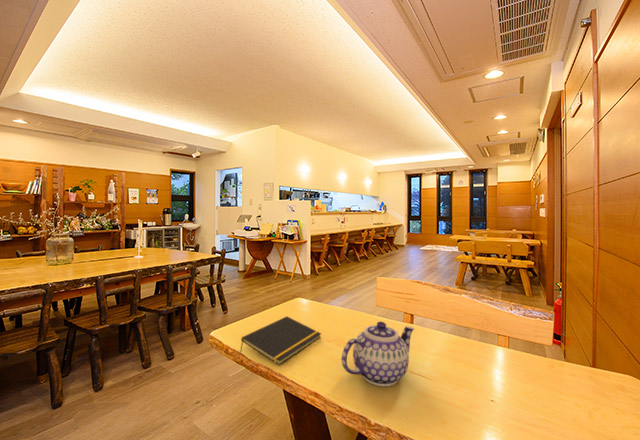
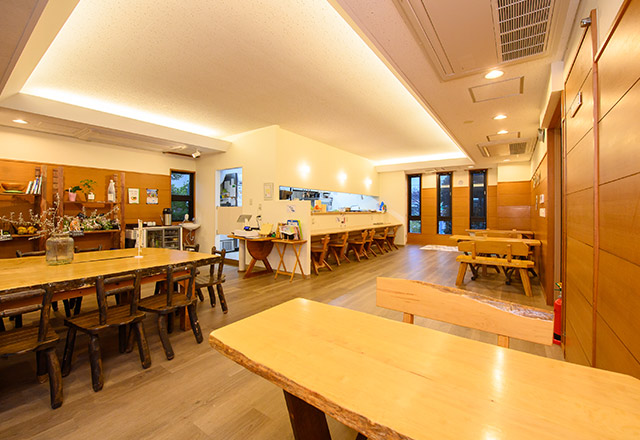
- teapot (380, 348)
- notepad (283, 337)
